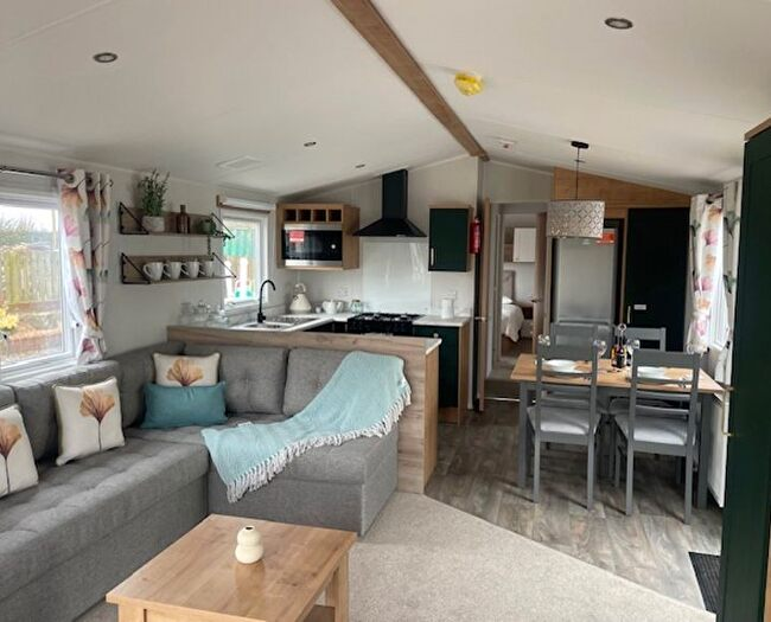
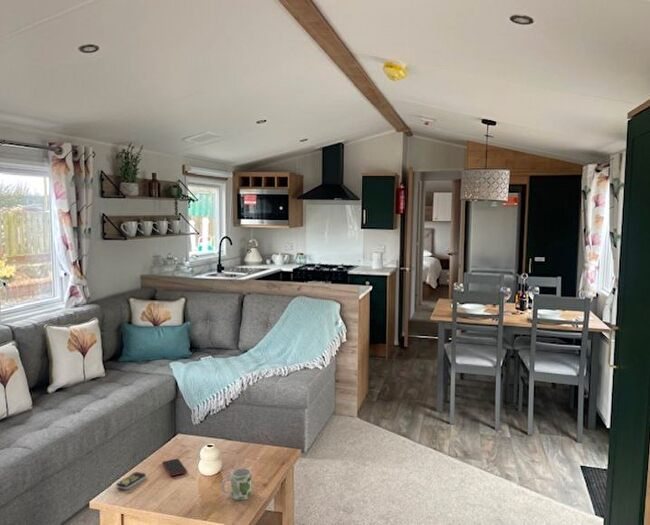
+ remote control (131, 480)
+ mug (236, 484)
+ smartphone (174, 467)
